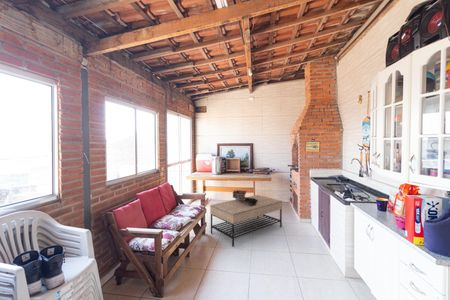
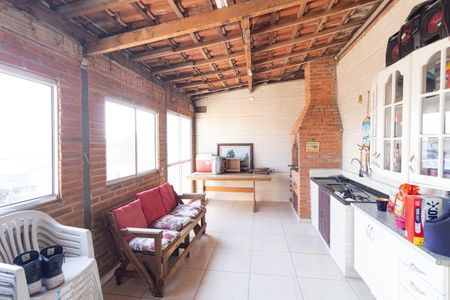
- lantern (242, 194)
- coffee table (247, 216)
